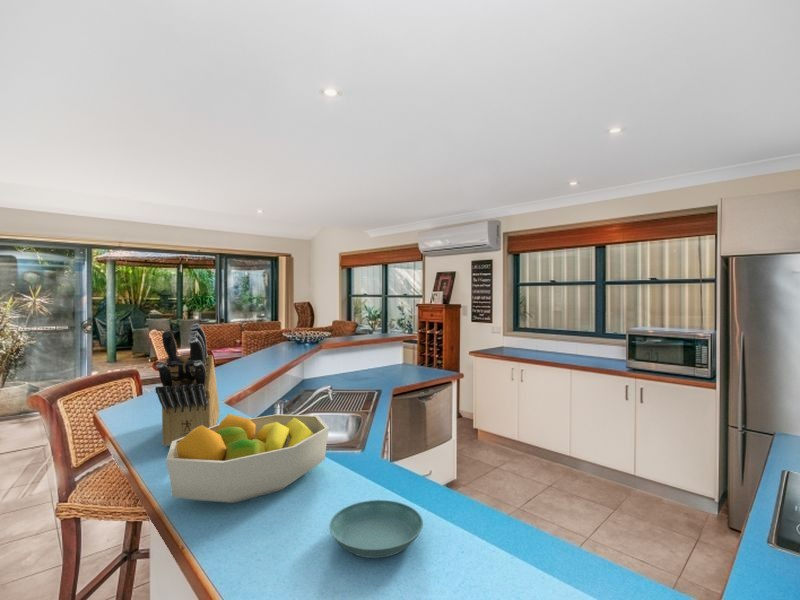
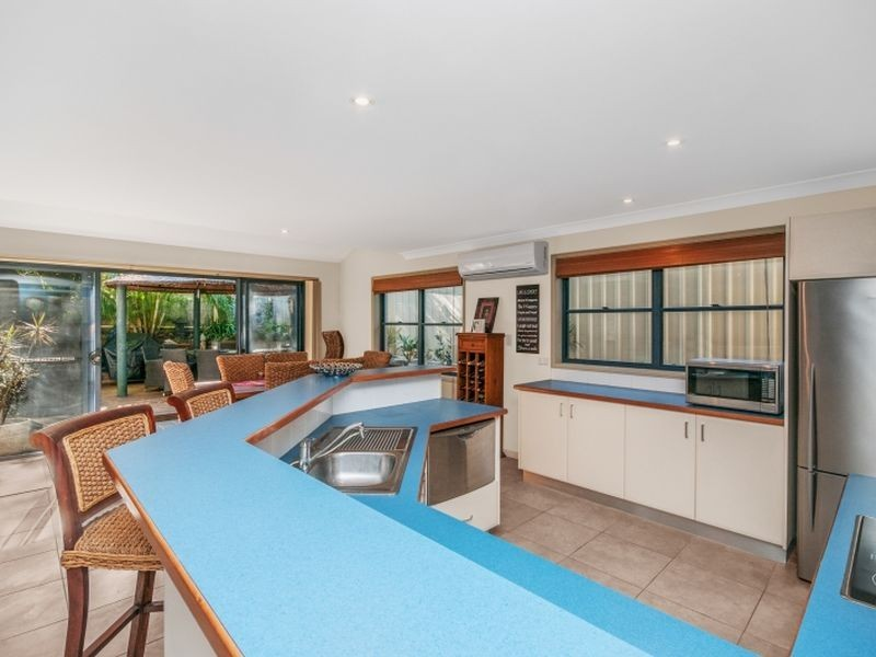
- knife block (191, 378)
- fruit bowl (254, 446)
- saucer (376, 530)
